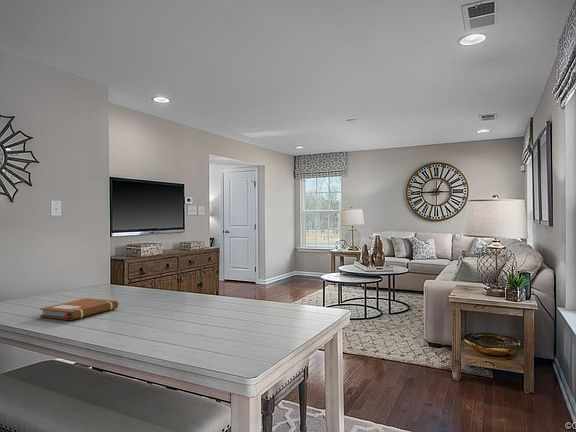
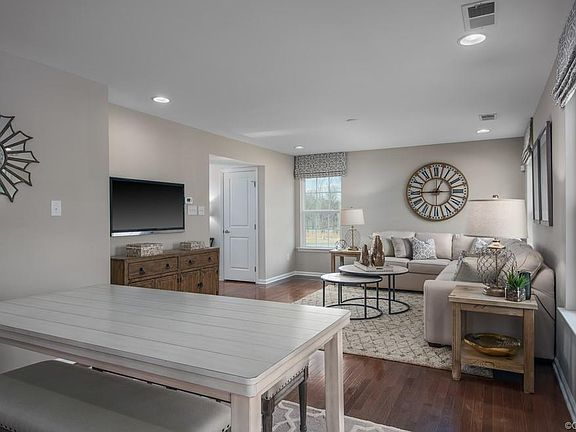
- notebook (79, 308)
